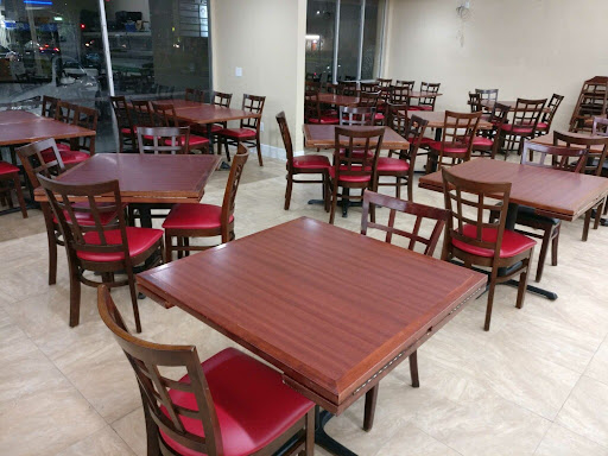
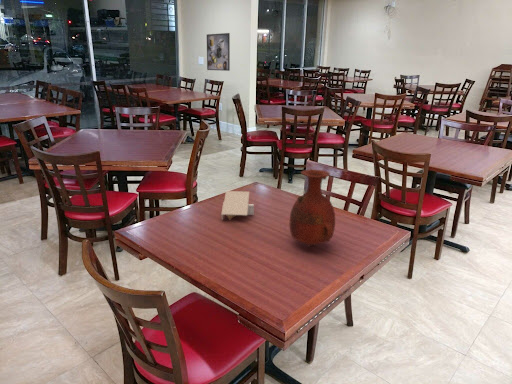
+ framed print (217, 52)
+ vase (313, 209)
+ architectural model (238, 205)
